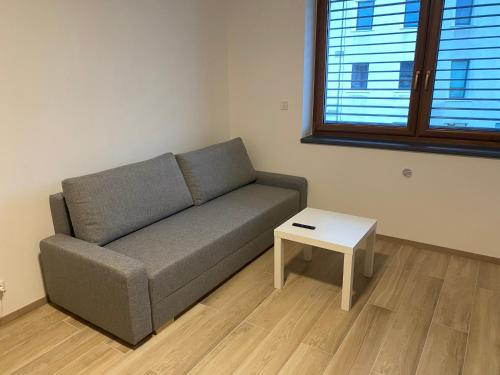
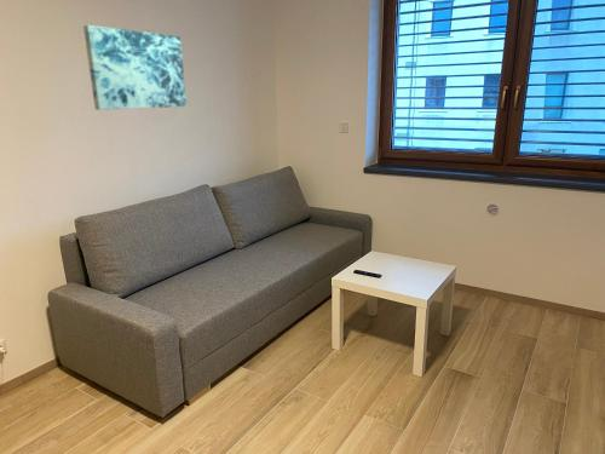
+ wall art (140, 70)
